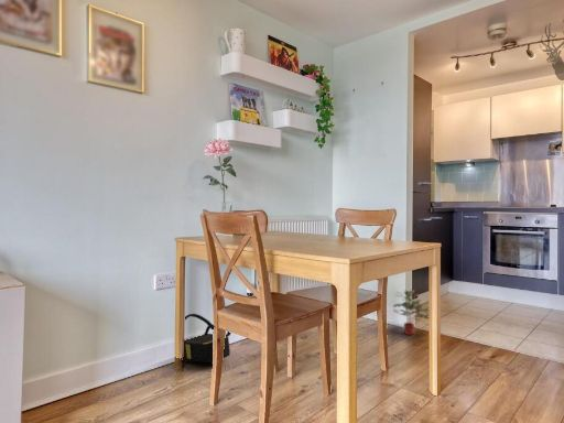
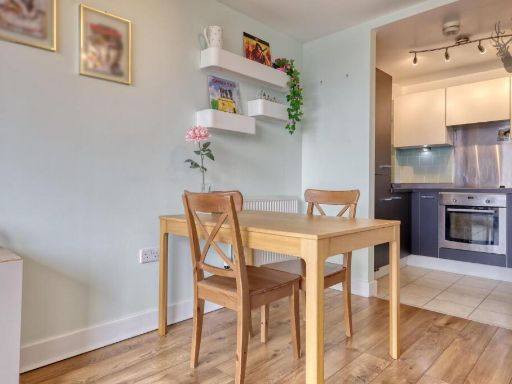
- backpack (209, 338)
- potted plant (414, 311)
